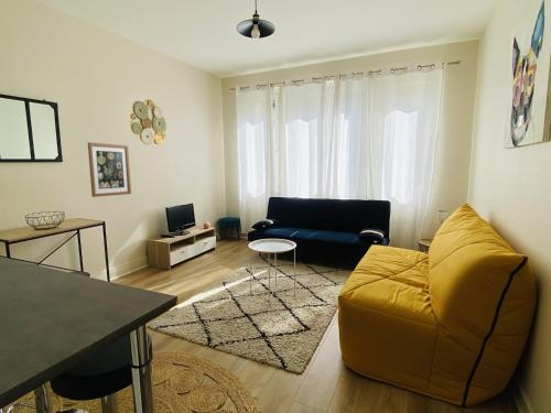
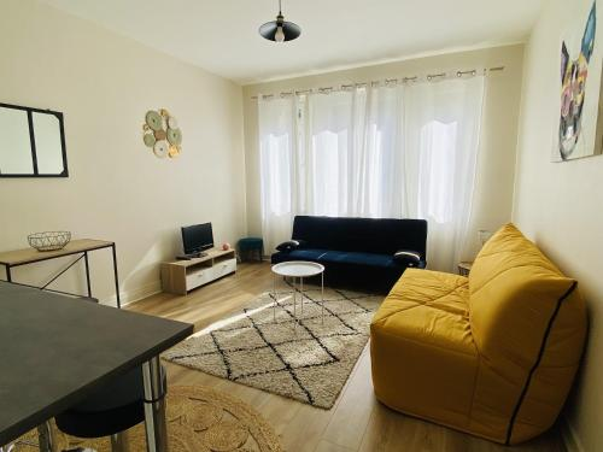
- wall art (110, 170)
